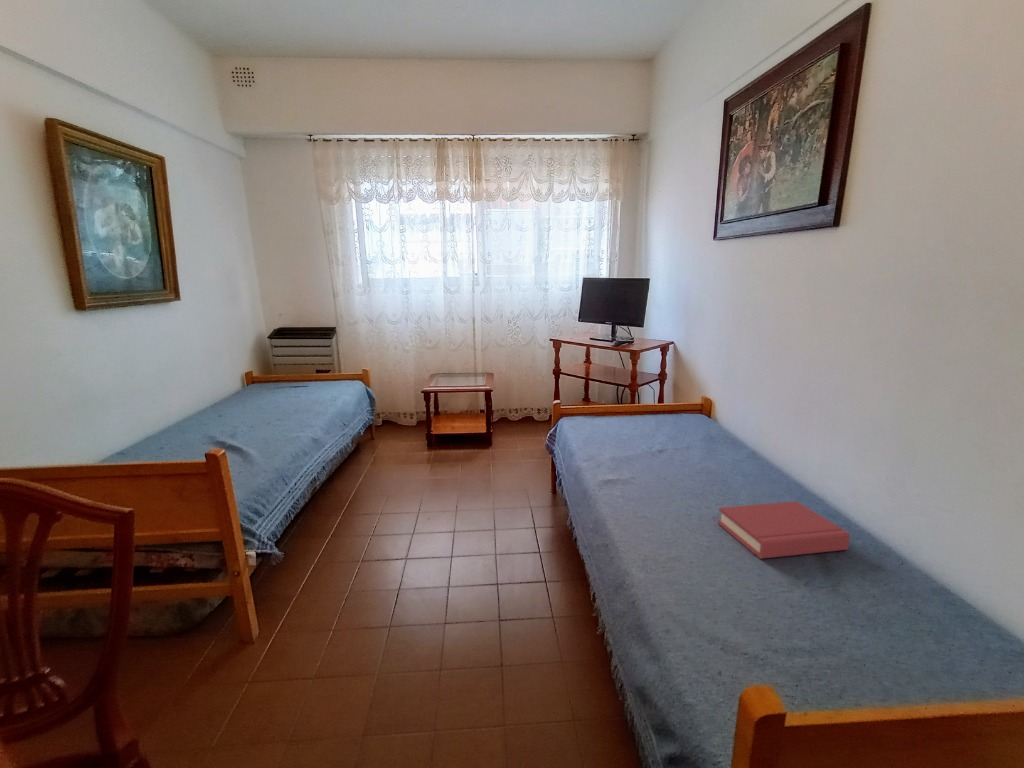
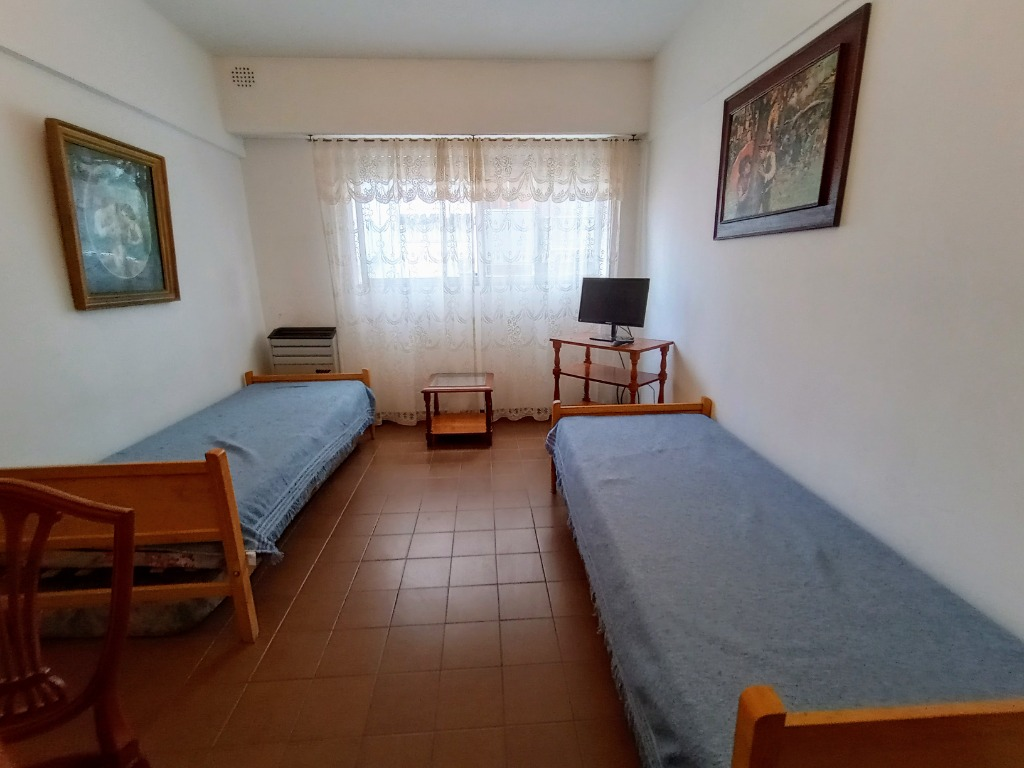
- hardback book (780, 528)
